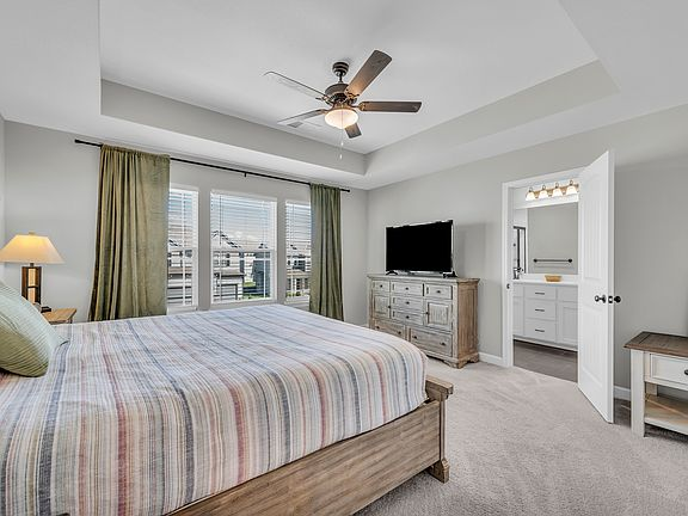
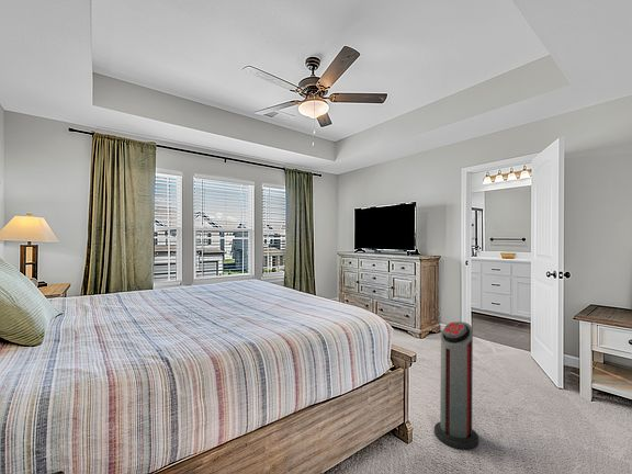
+ air purifier (455, 379)
